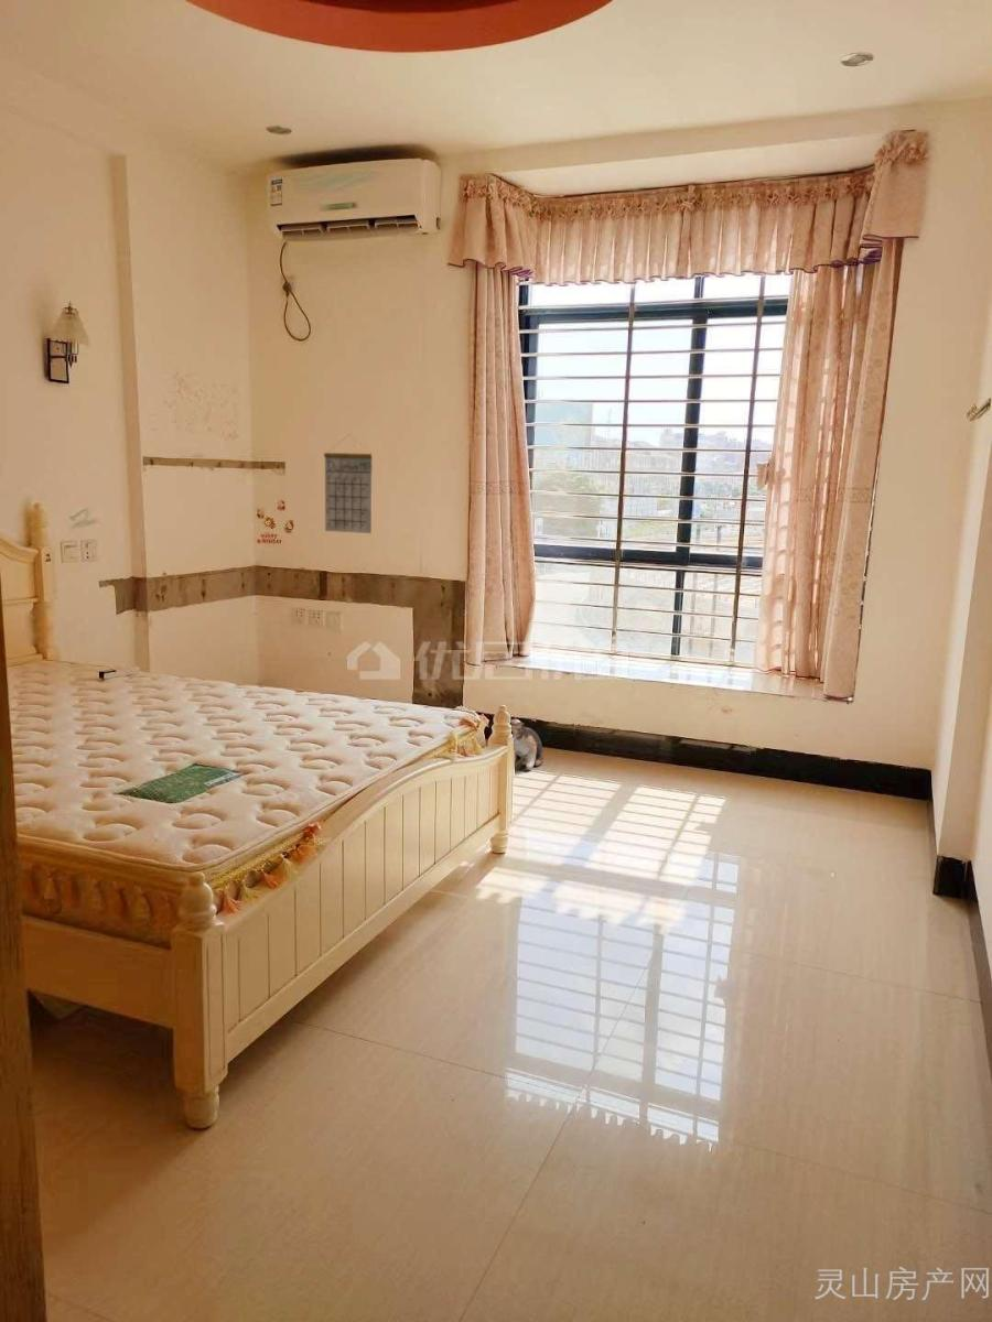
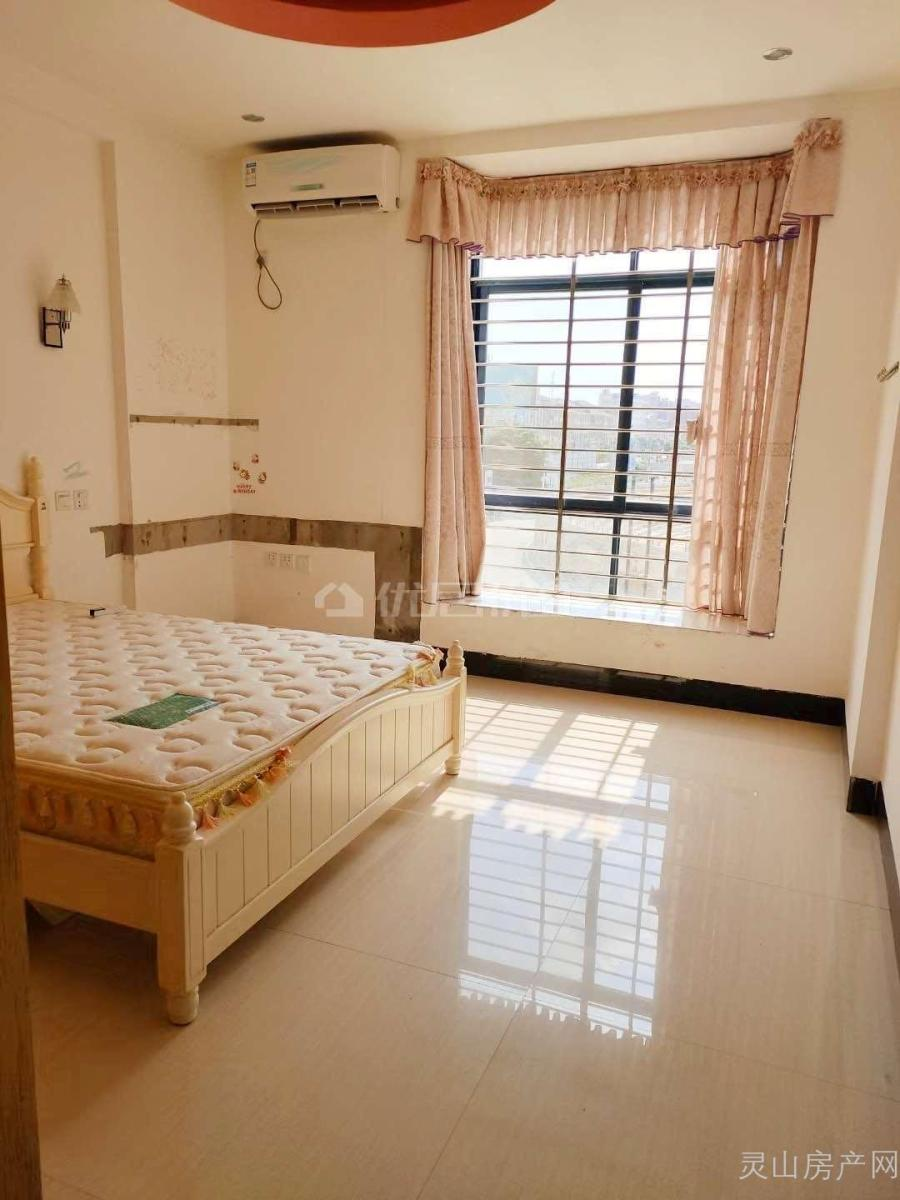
- plush toy (527, 738)
- calendar (348, 484)
